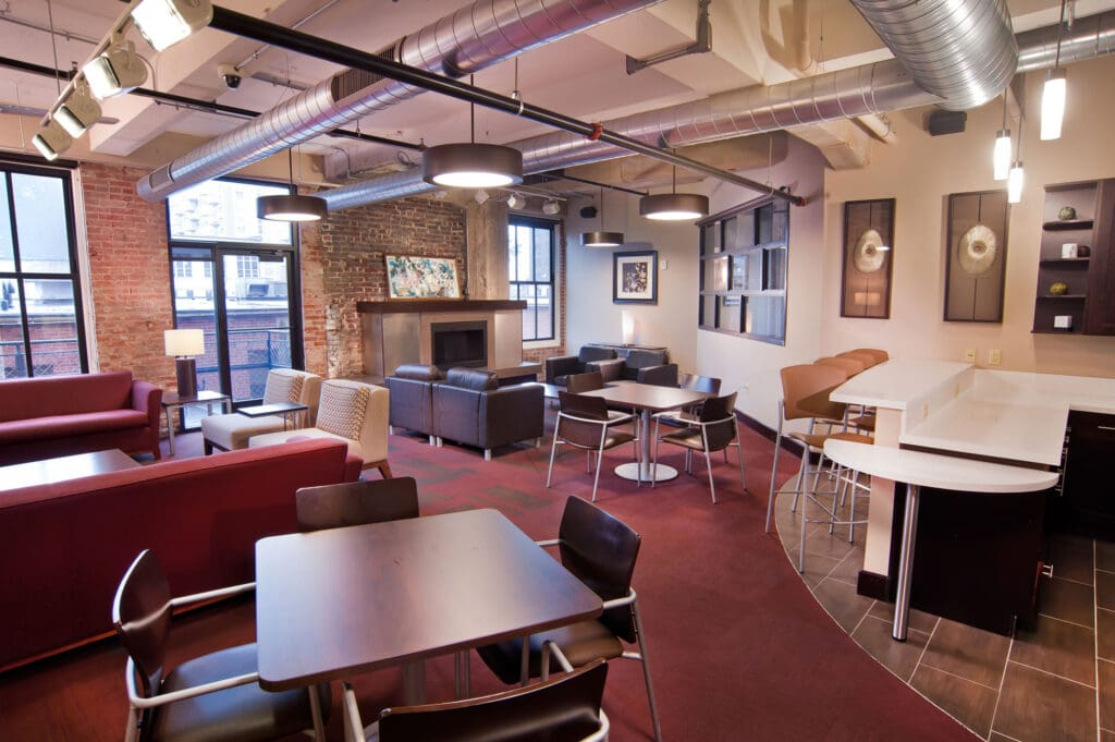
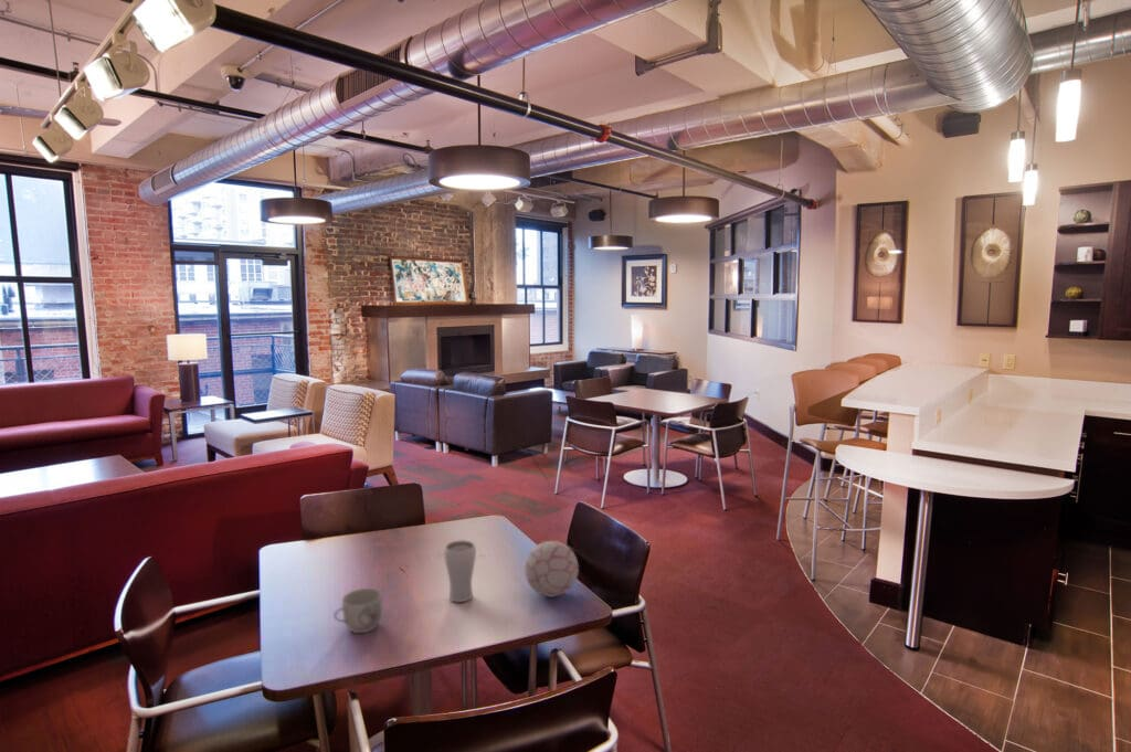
+ drinking glass (459, 571)
+ mug (357, 613)
+ decorative ball (551, 568)
